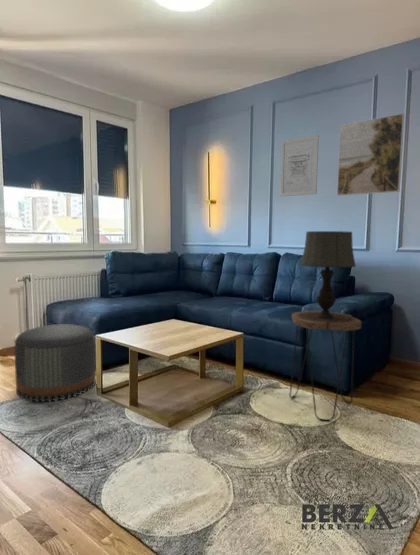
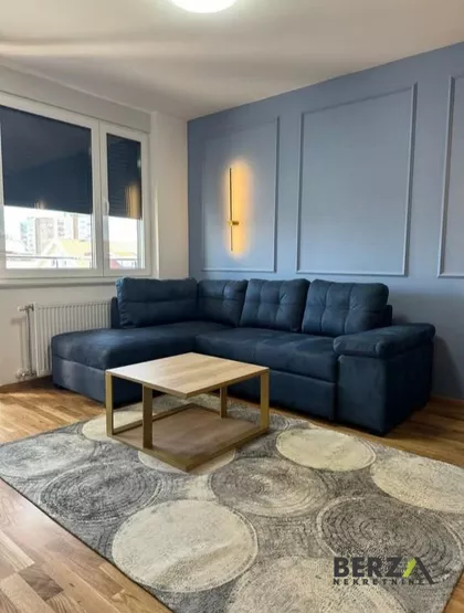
- wall art (298, 166)
- pouf (56, 356)
- side table (335, 360)
- table lamp (327, 274)
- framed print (368, 157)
